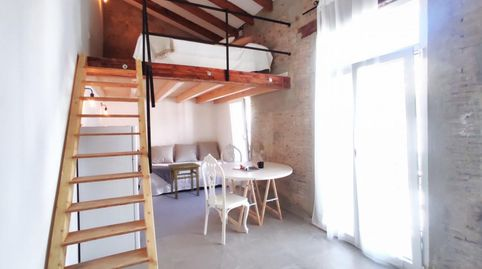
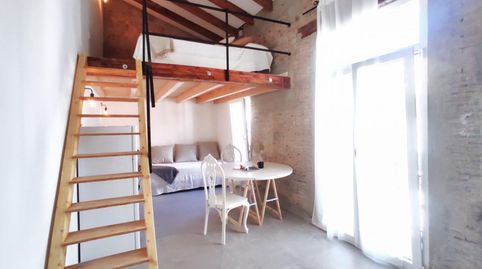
- side table (184, 178)
